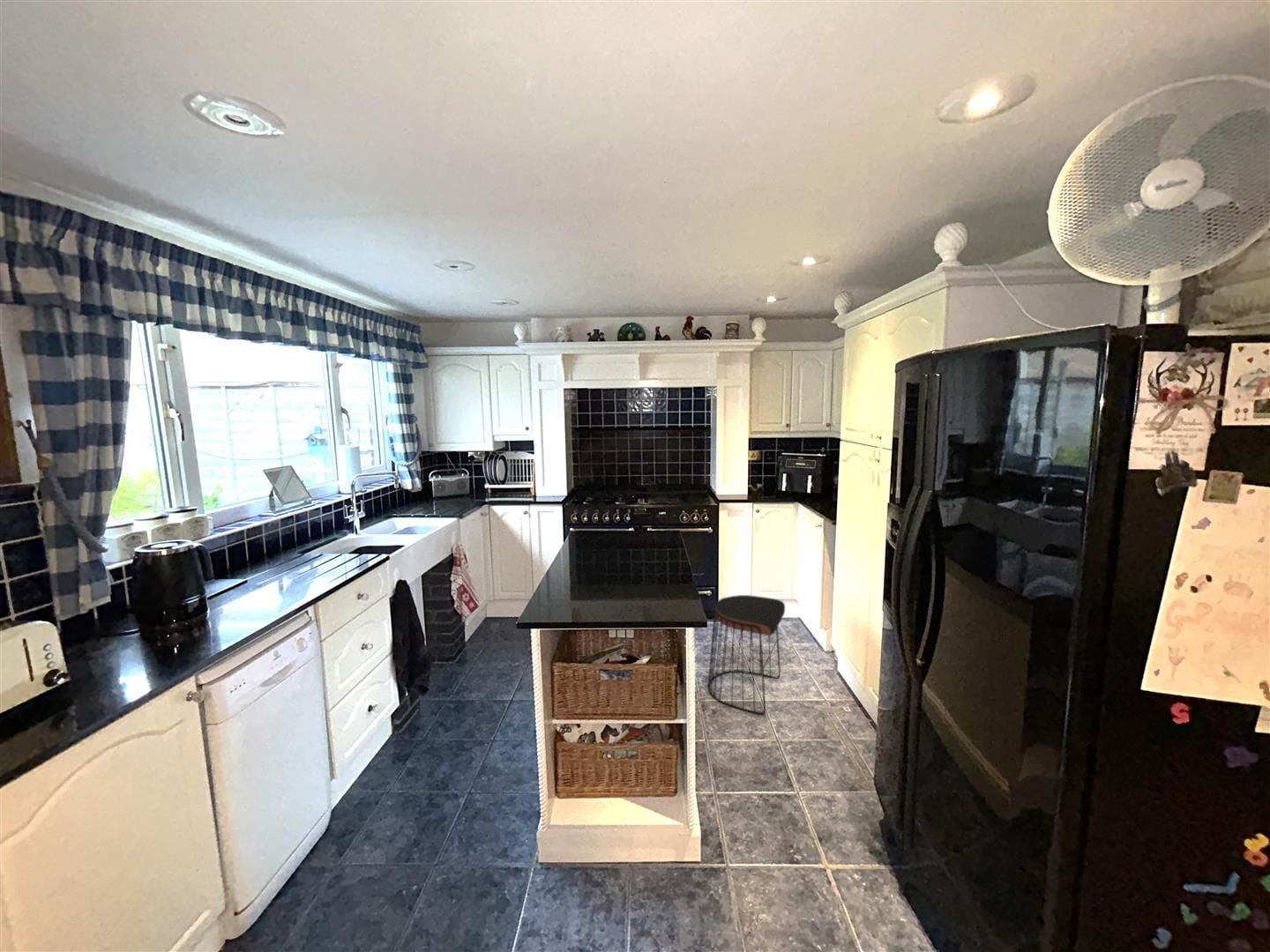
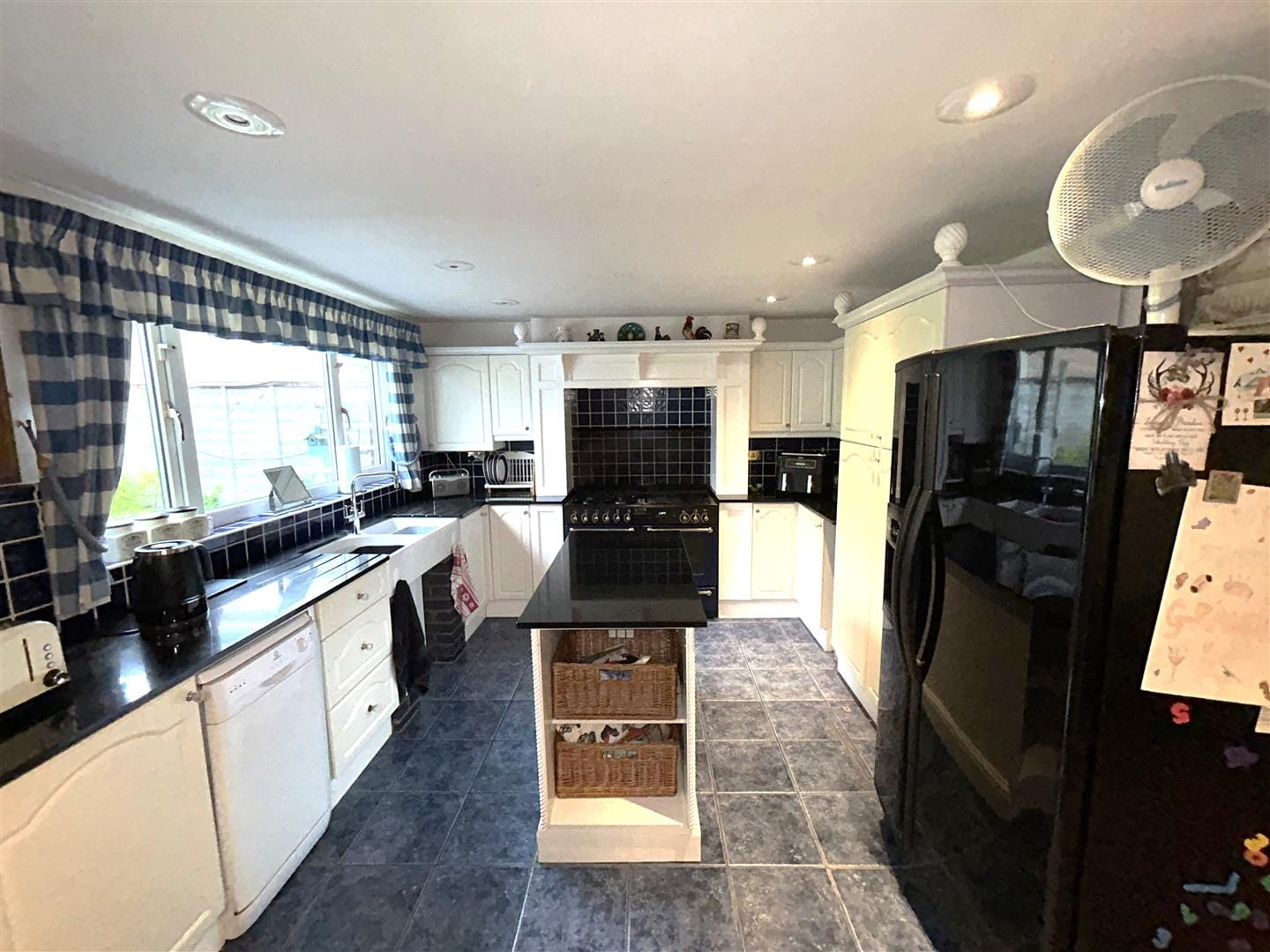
- stool (742, 647)
